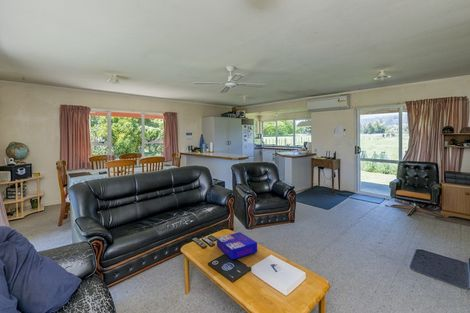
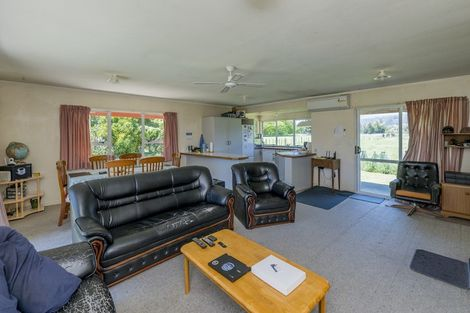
- board game (236, 244)
